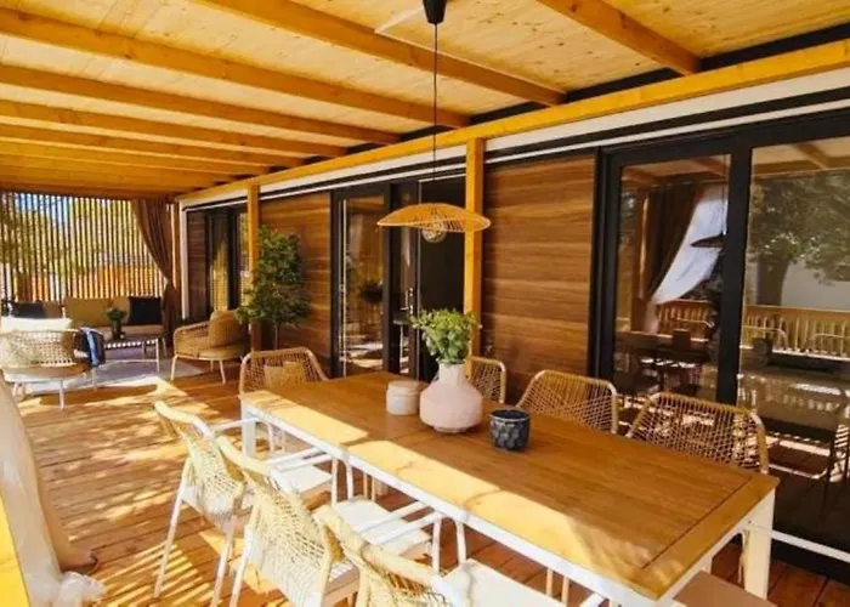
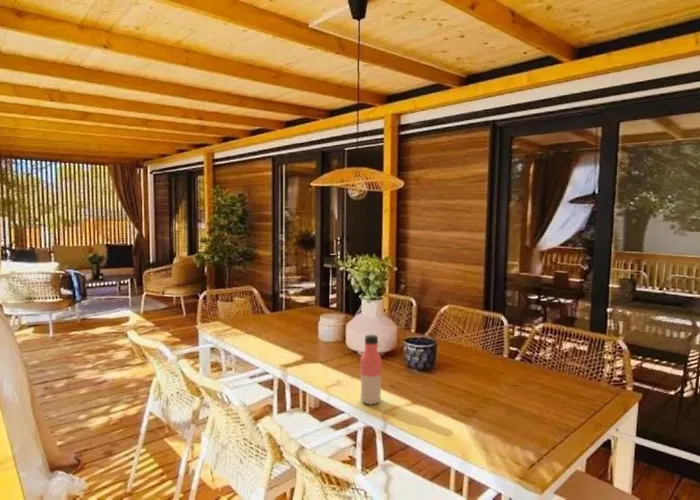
+ water bottle (371, 368)
